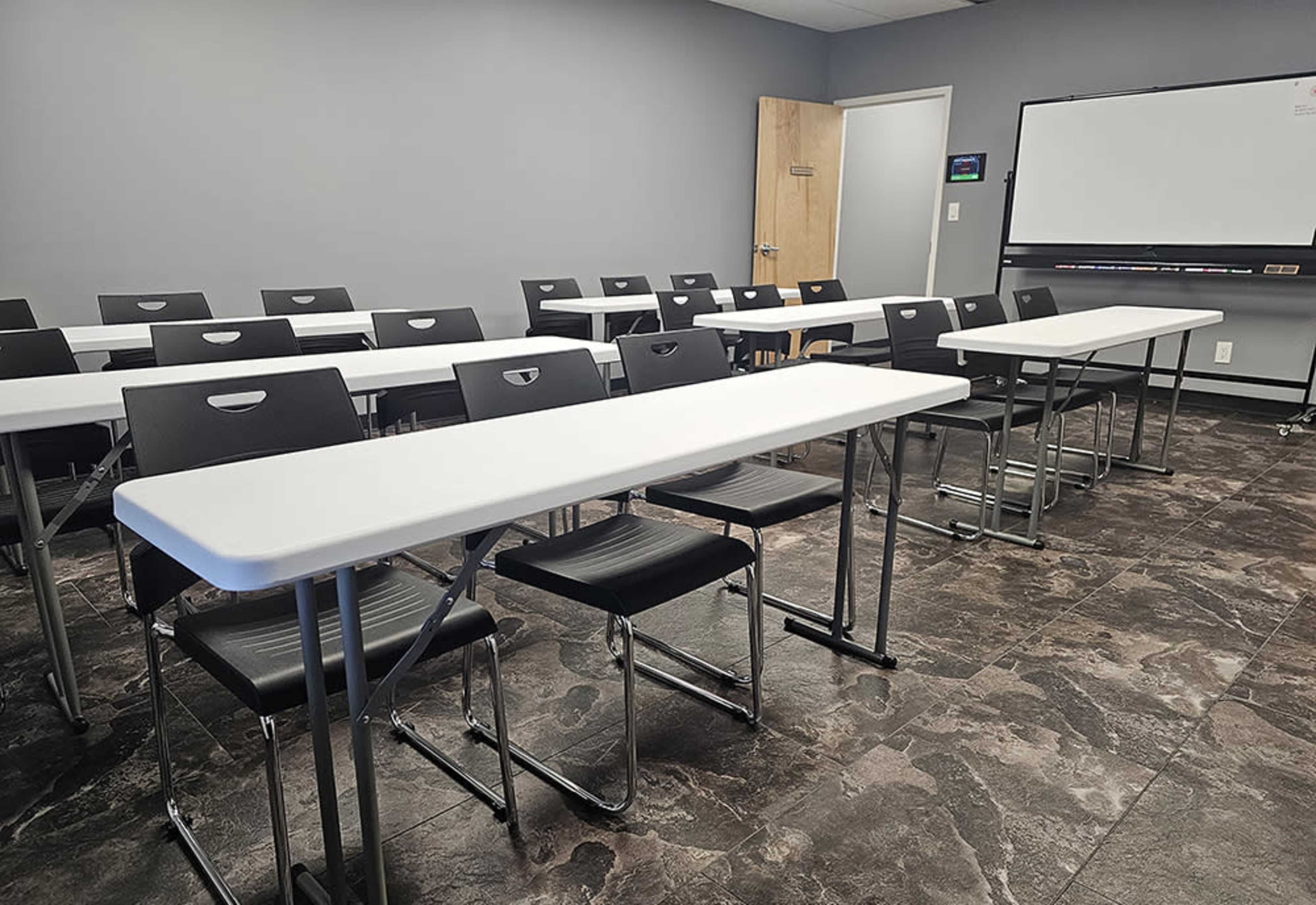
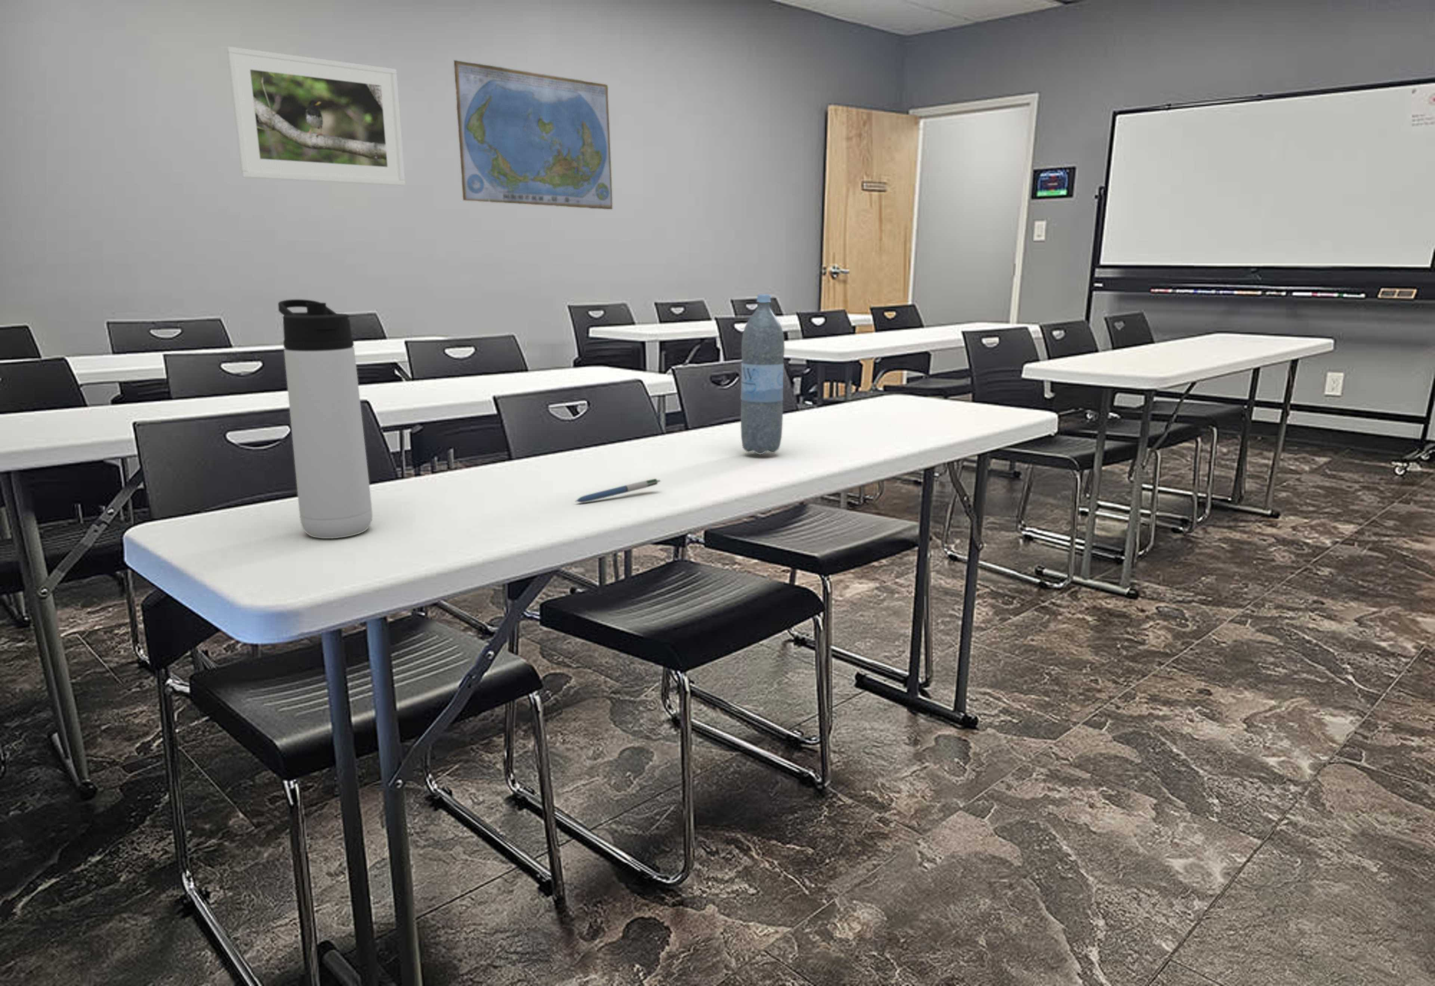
+ pen (618, 490)
+ thermos bottle (322, 417)
+ world map (540, 141)
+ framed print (322, 121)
+ water bottle (762, 376)
